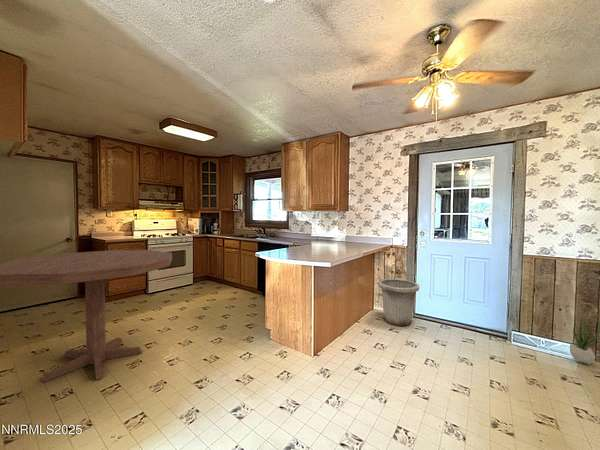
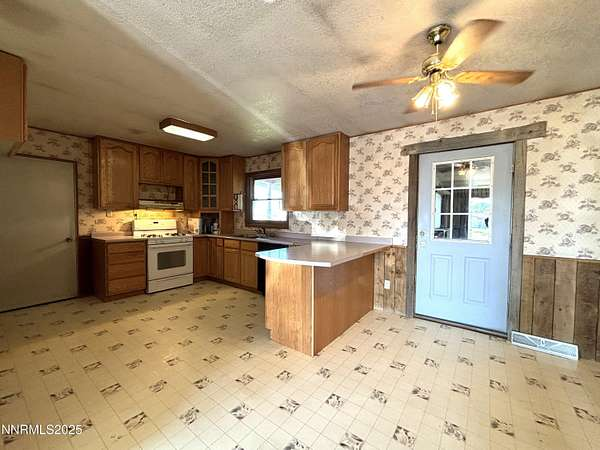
- dining table (95, 309)
- potted plant (585, 340)
- trash can (397, 302)
